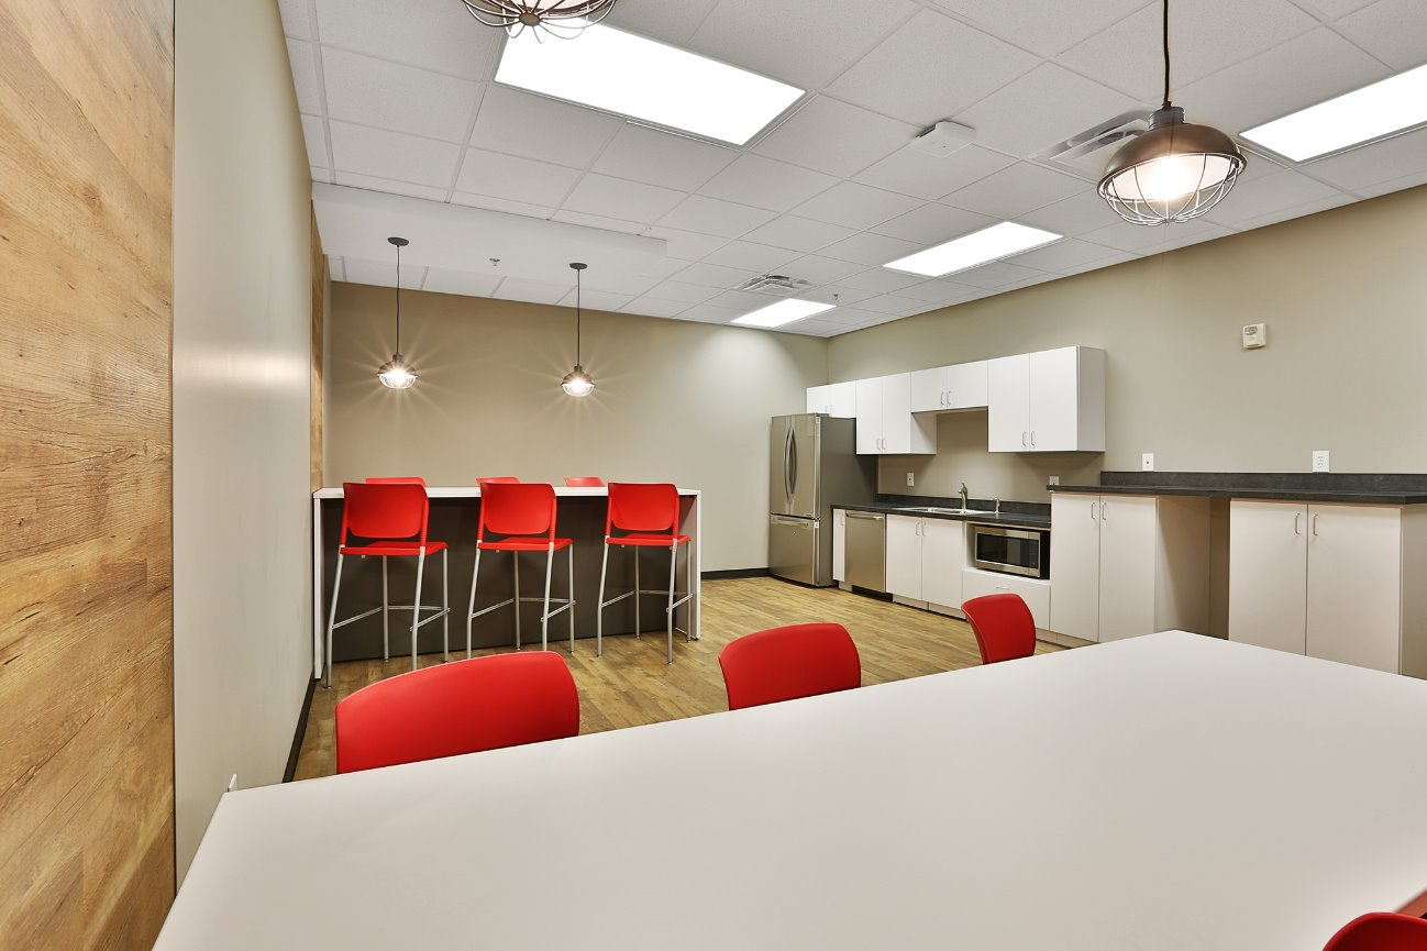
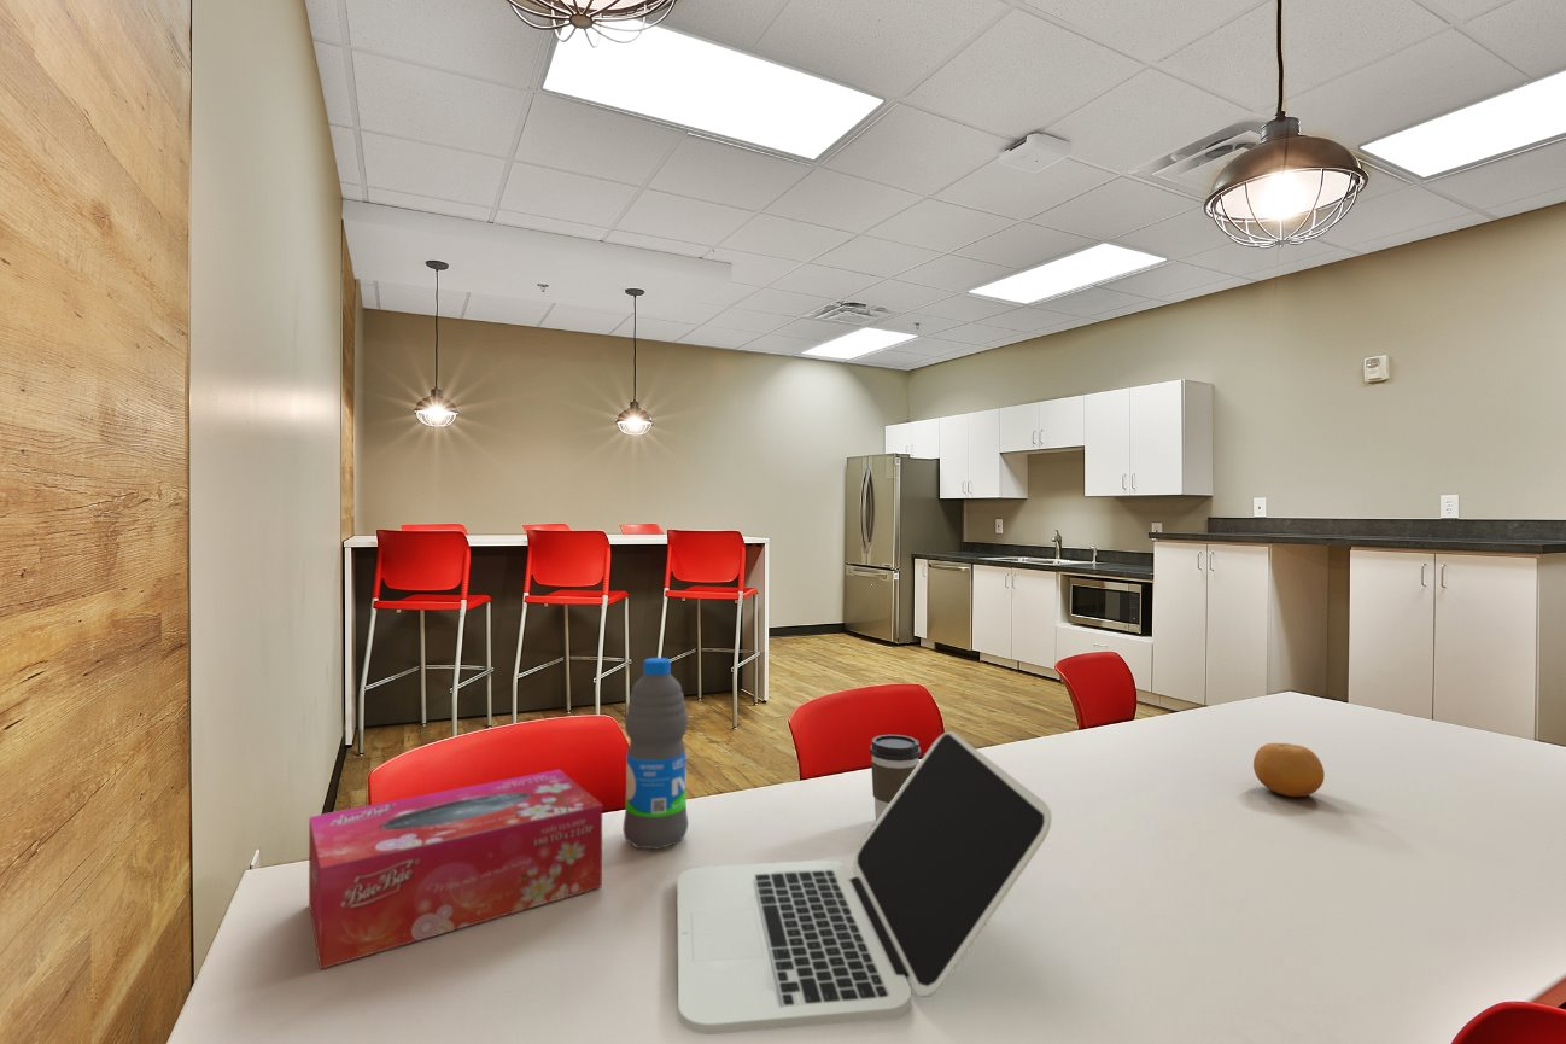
+ fruit (1287, 768)
+ coffee cup (894, 781)
+ water bottle (656, 748)
+ tissue box (458, 852)
+ laptop (840, 862)
